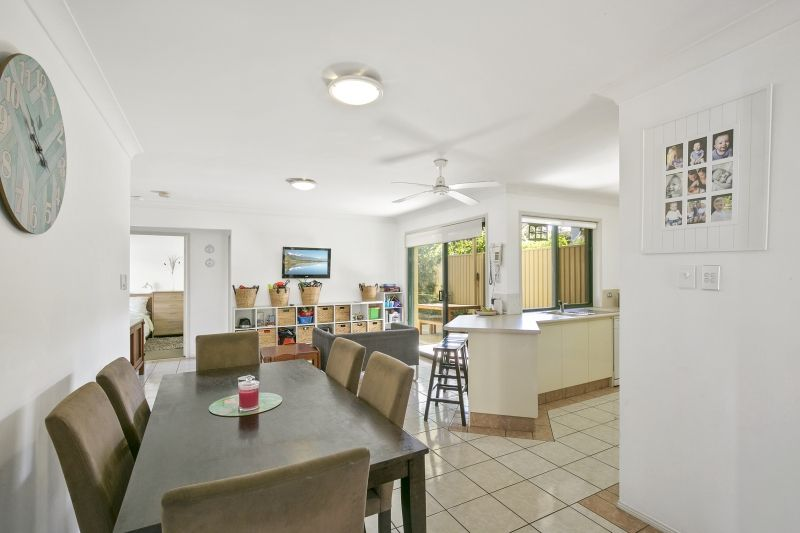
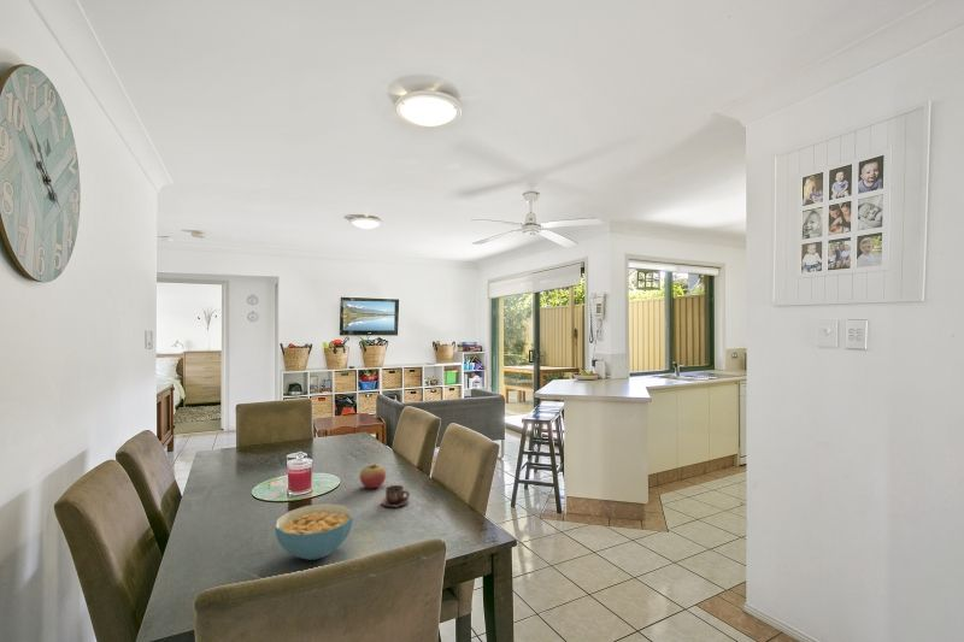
+ cup (395, 495)
+ cereal bowl (315, 536)
+ fruit (372, 473)
